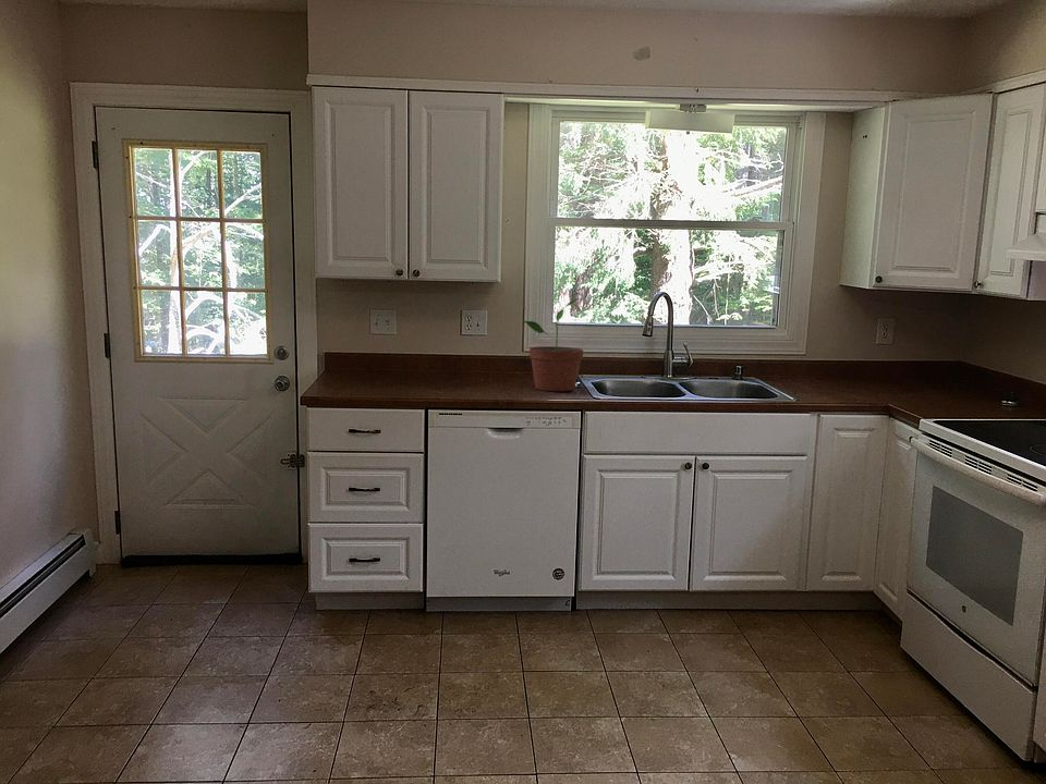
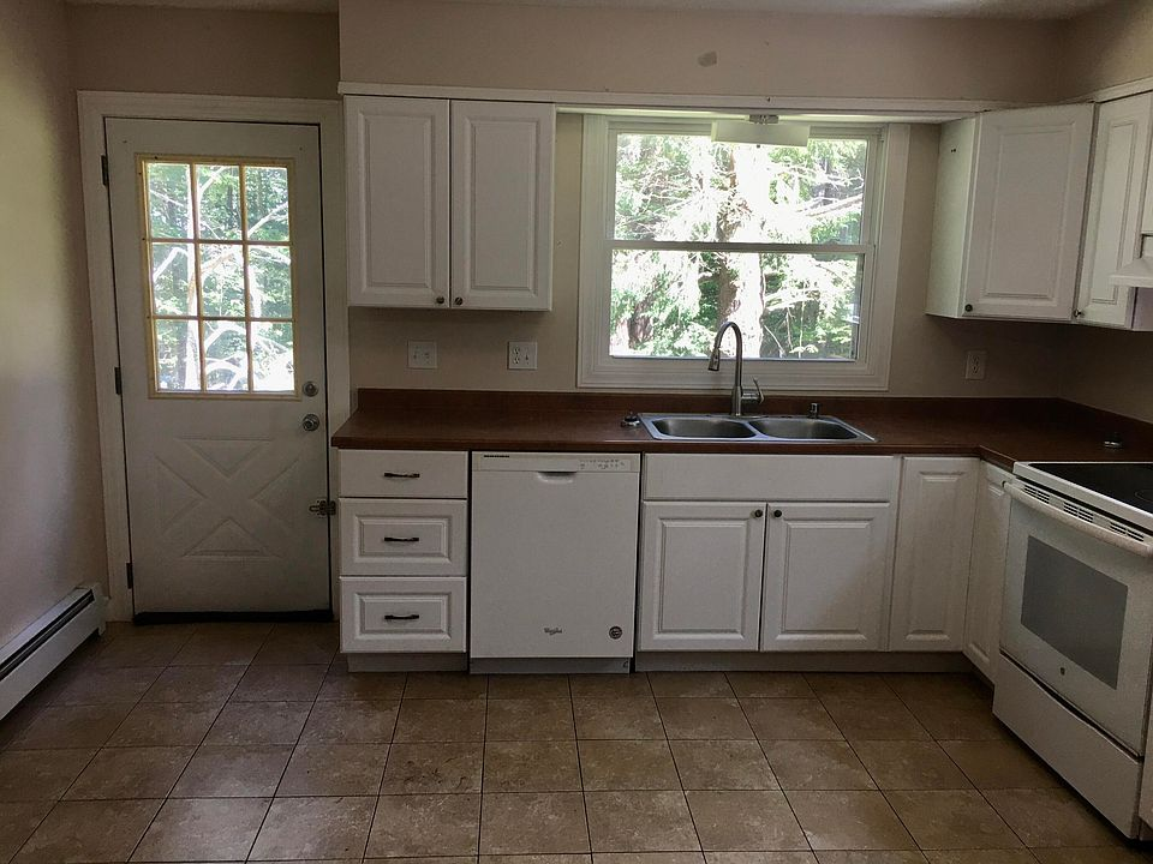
- potted plant (556, 343)
